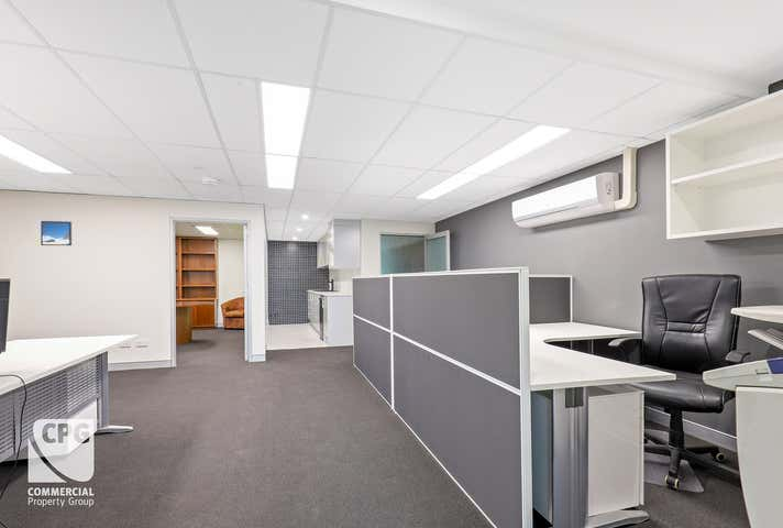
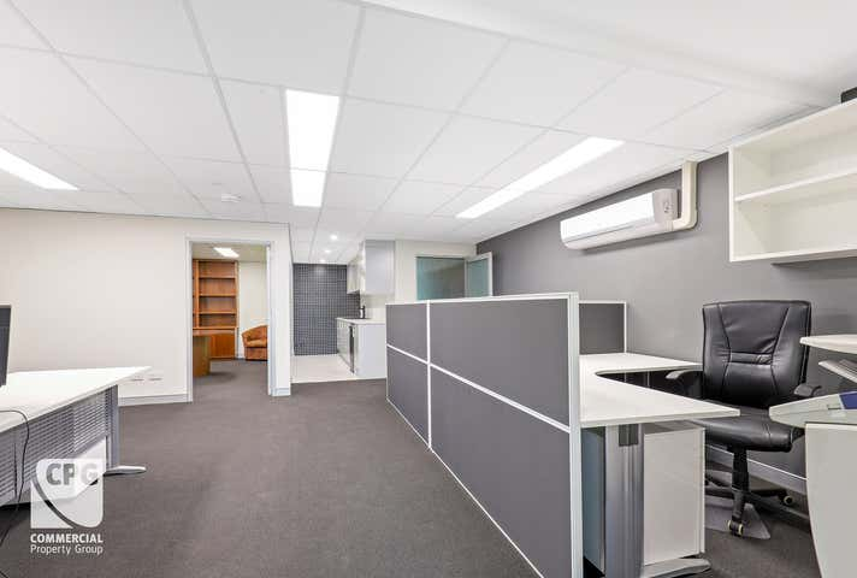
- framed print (56, 233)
